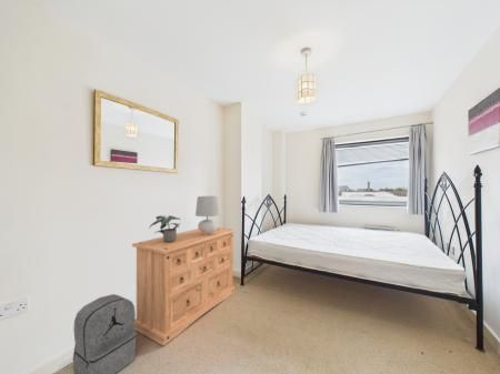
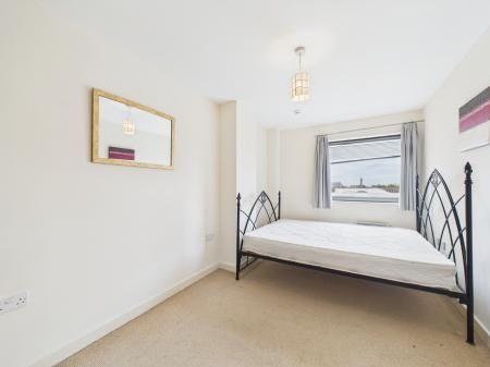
- backpack (103, 332)
- dresser (191, 271)
- potted plant (166, 229)
- table lamp (207, 214)
